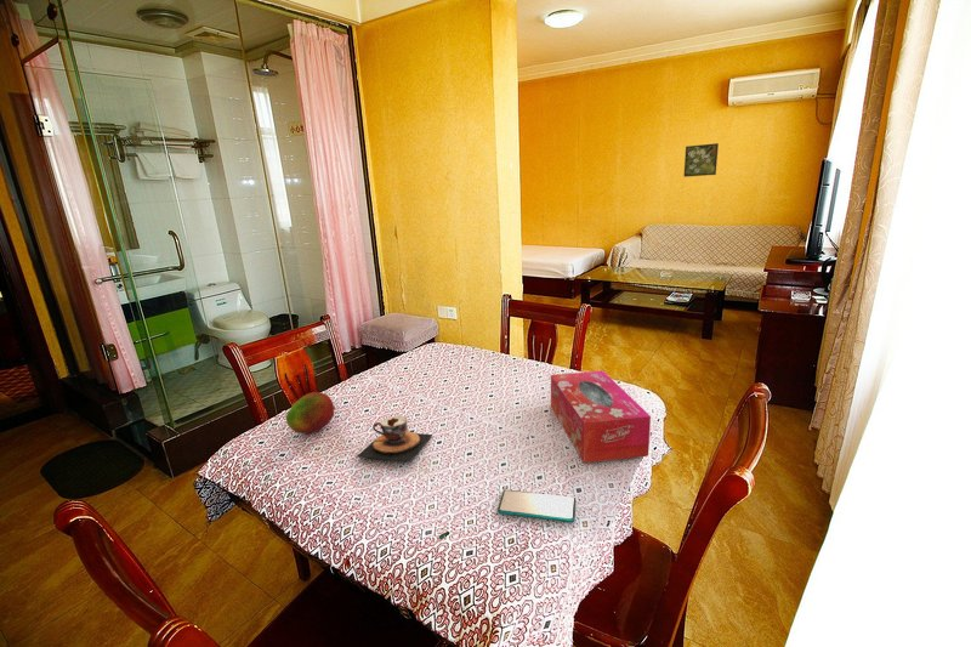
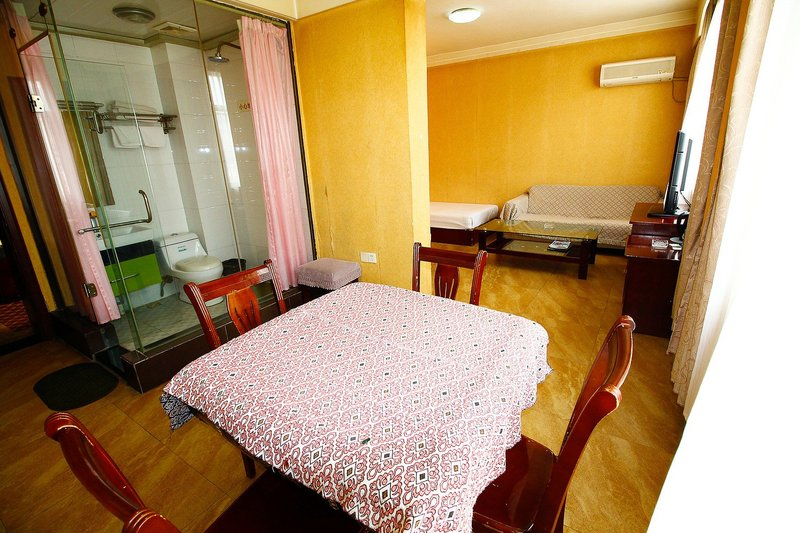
- smartphone (536, 505)
- tissue box (594, 410)
- teacup (394, 435)
- fruit (311, 413)
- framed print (700, 160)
